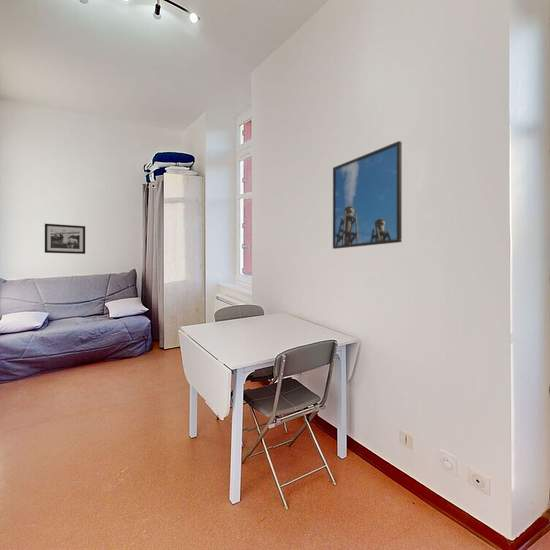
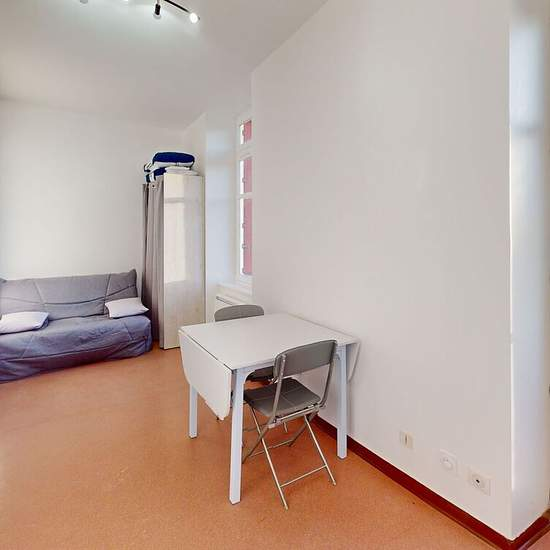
- picture frame (65, 239)
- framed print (363, 200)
